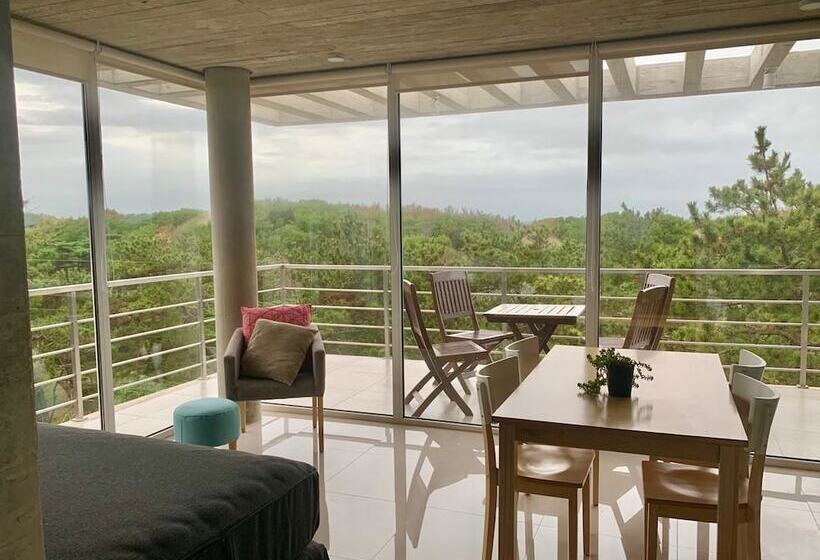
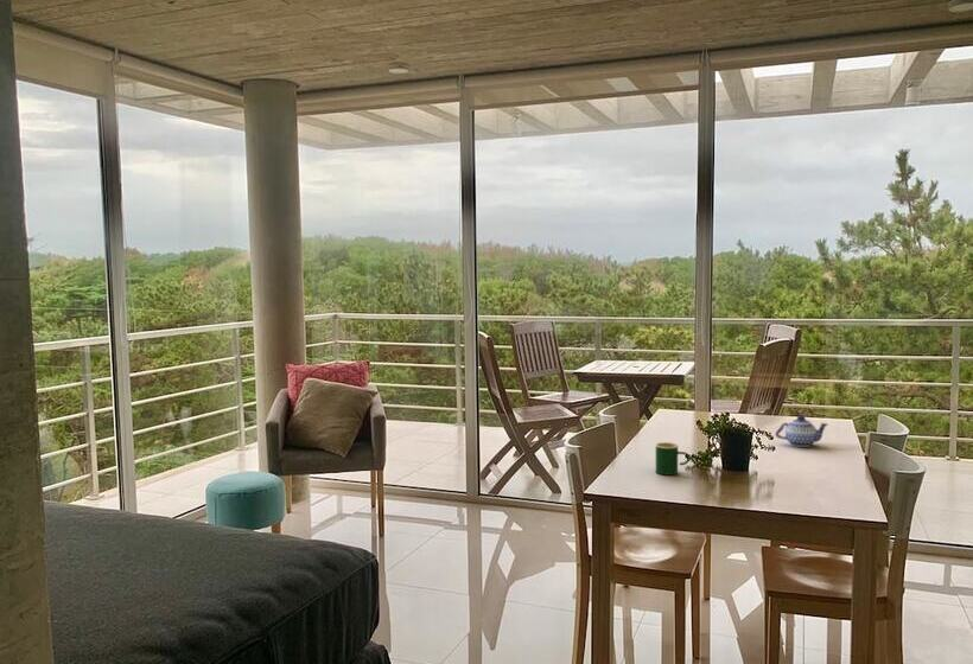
+ teapot (801, 429)
+ mug (672, 459)
